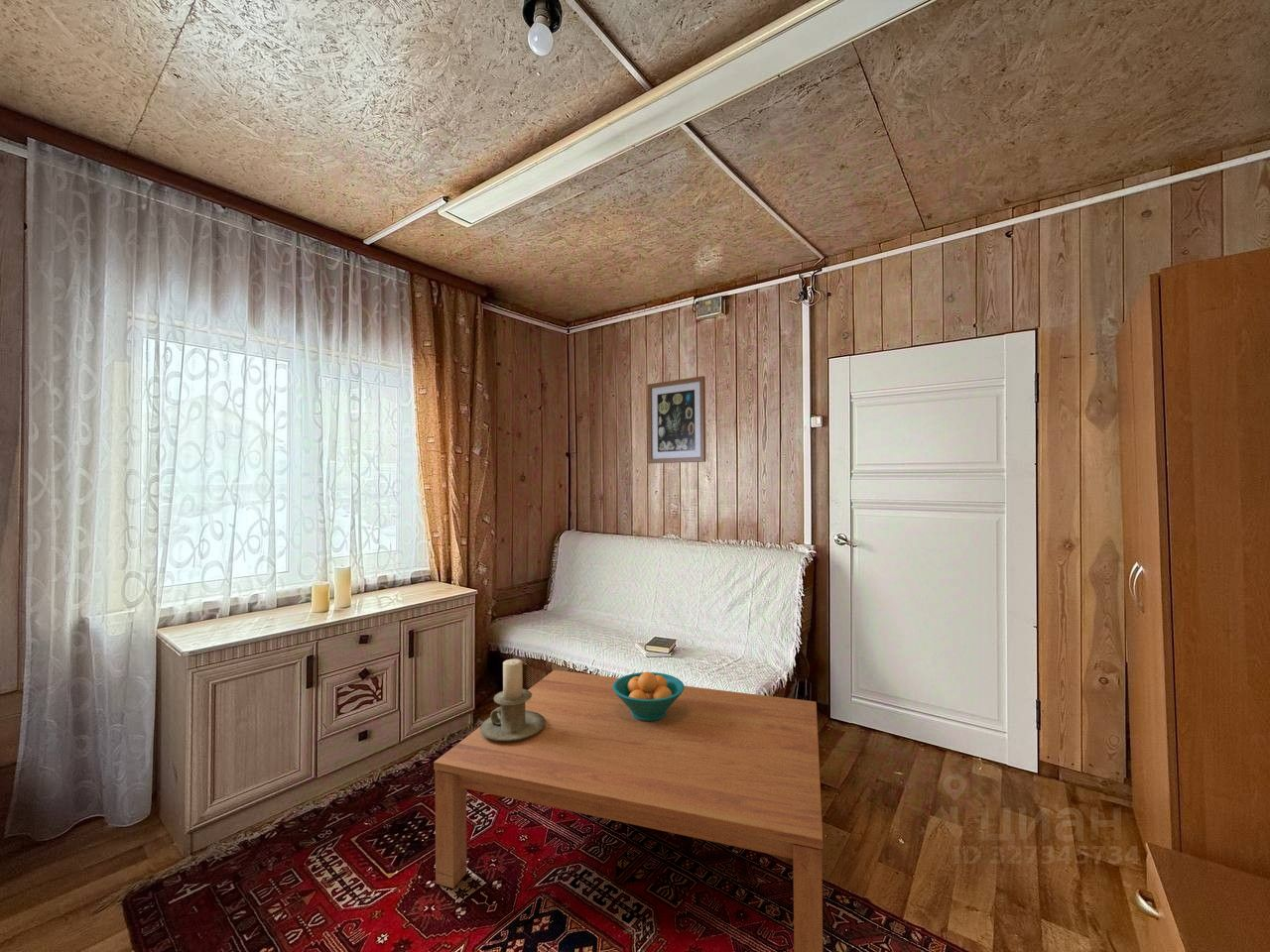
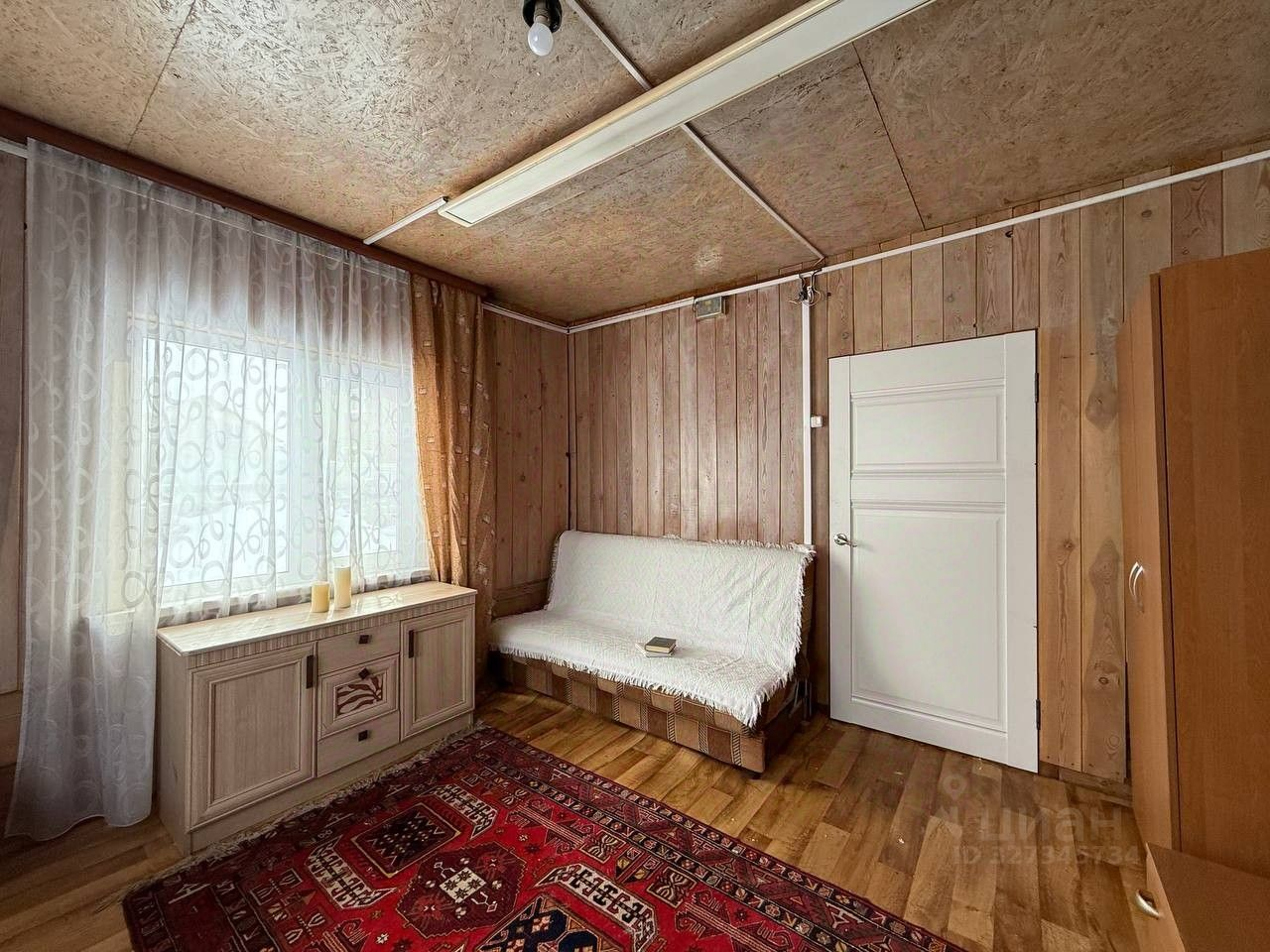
- coffee table (647, 782)
- fruit bowl (648, 692)
- candle holder (513, 694)
- wall art (675, 421)
